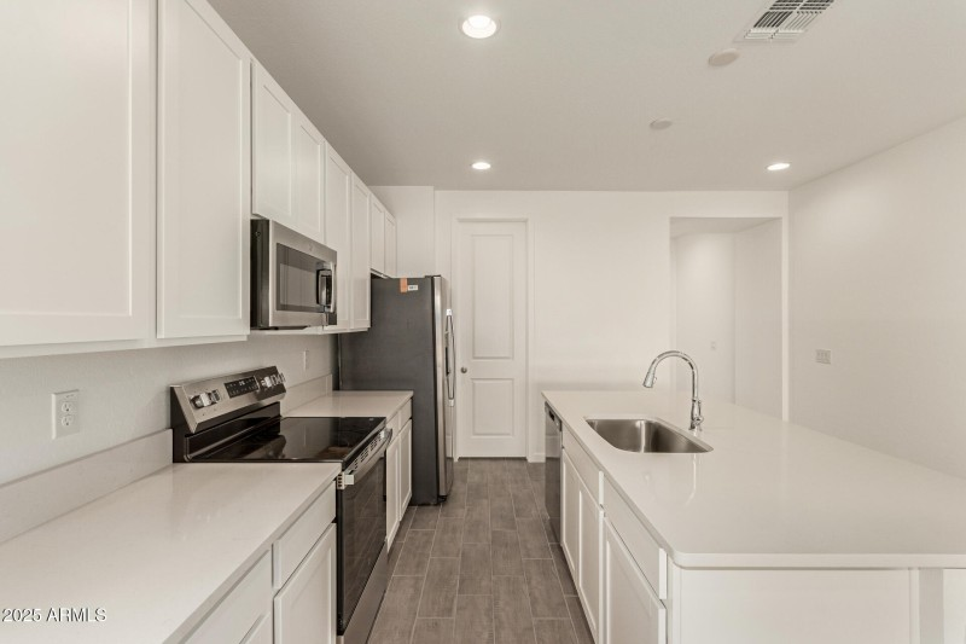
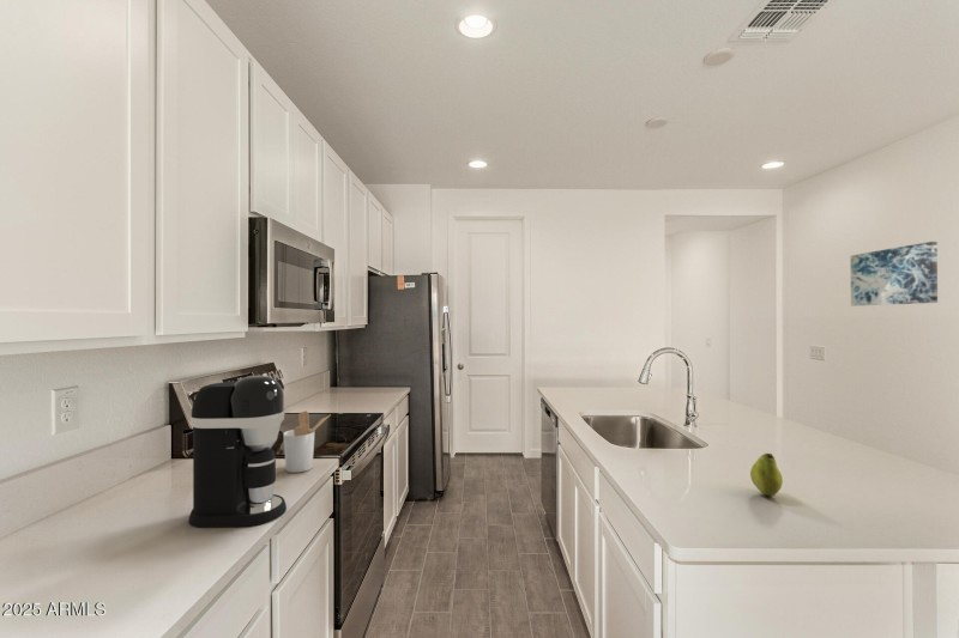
+ wall art (889, 277)
+ coffee maker (239, 444)
+ utensil holder (307, 440)
+ fruit (766, 473)
